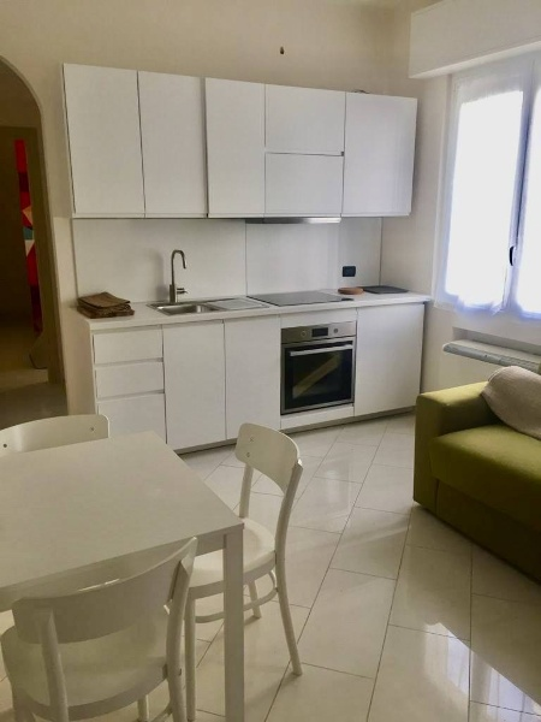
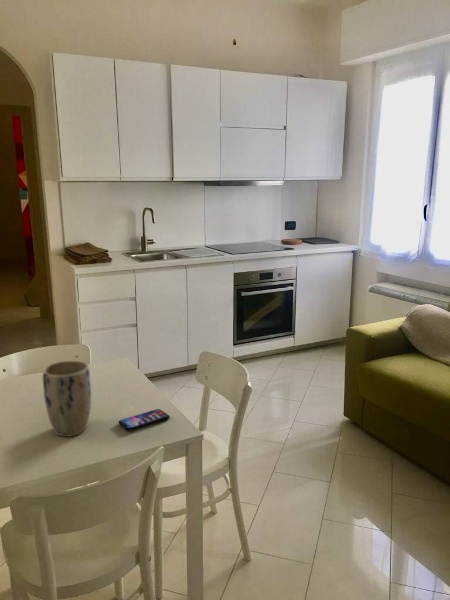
+ plant pot (68, 399)
+ smartphone (144, 419)
